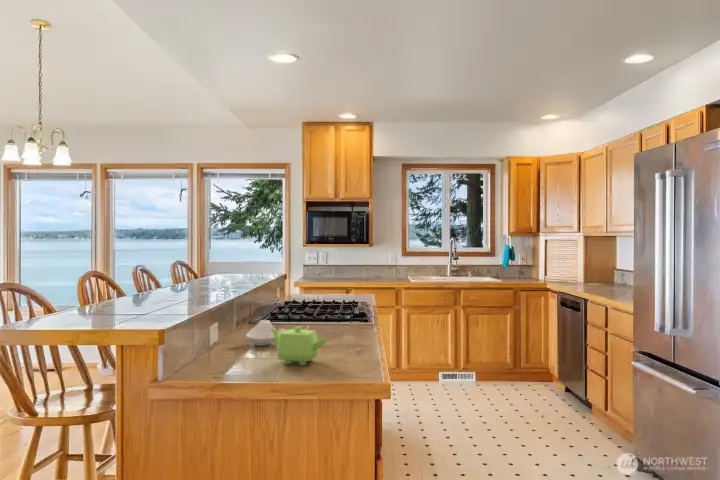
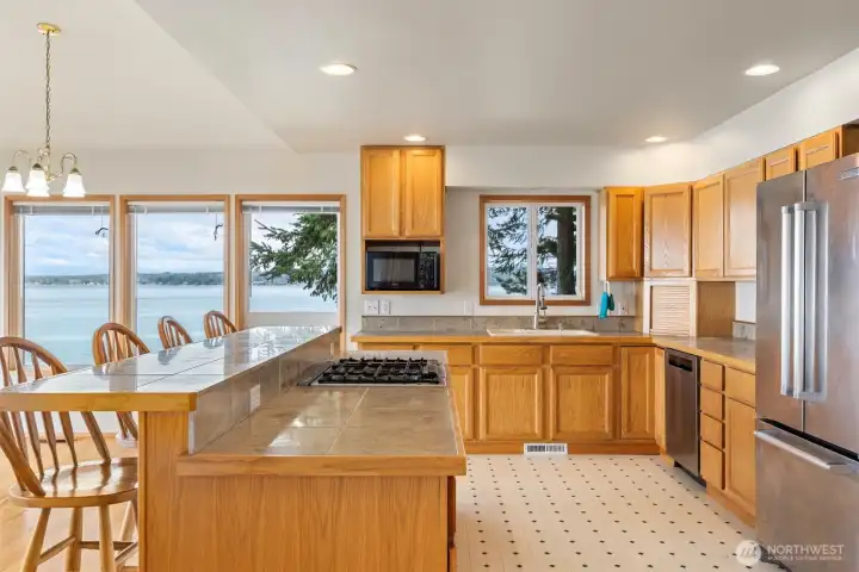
- spoon rest (263, 331)
- teapot (297, 344)
